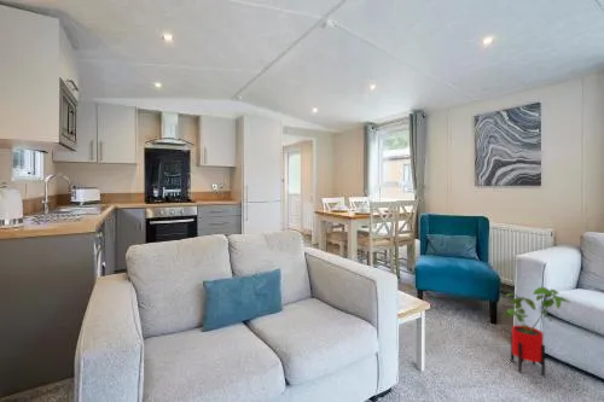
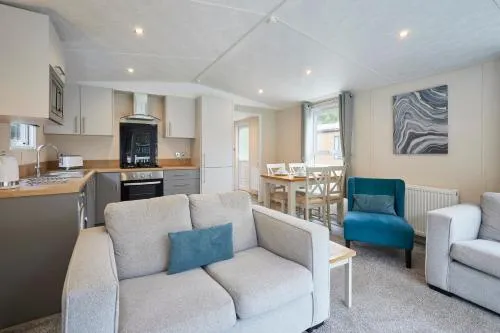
- house plant (529, 327)
